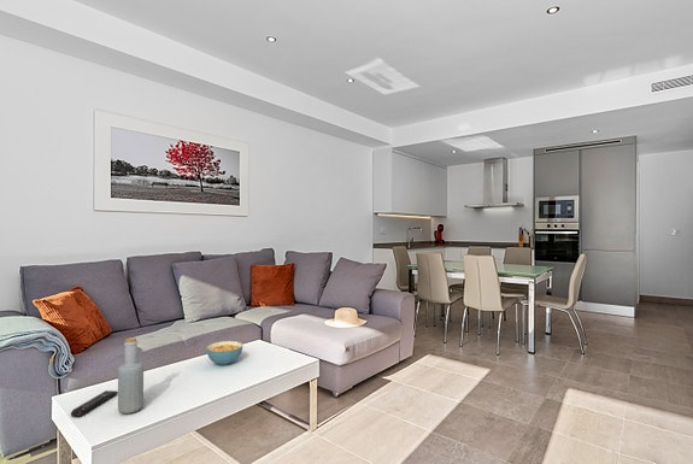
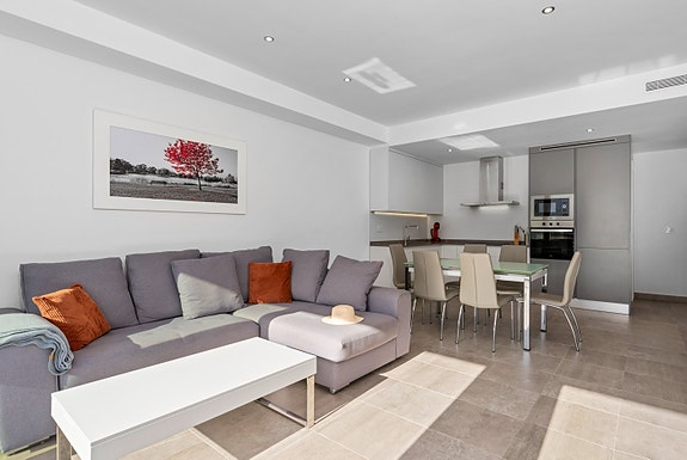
- cereal bowl (224, 354)
- bottle (130, 375)
- remote control (95, 401)
